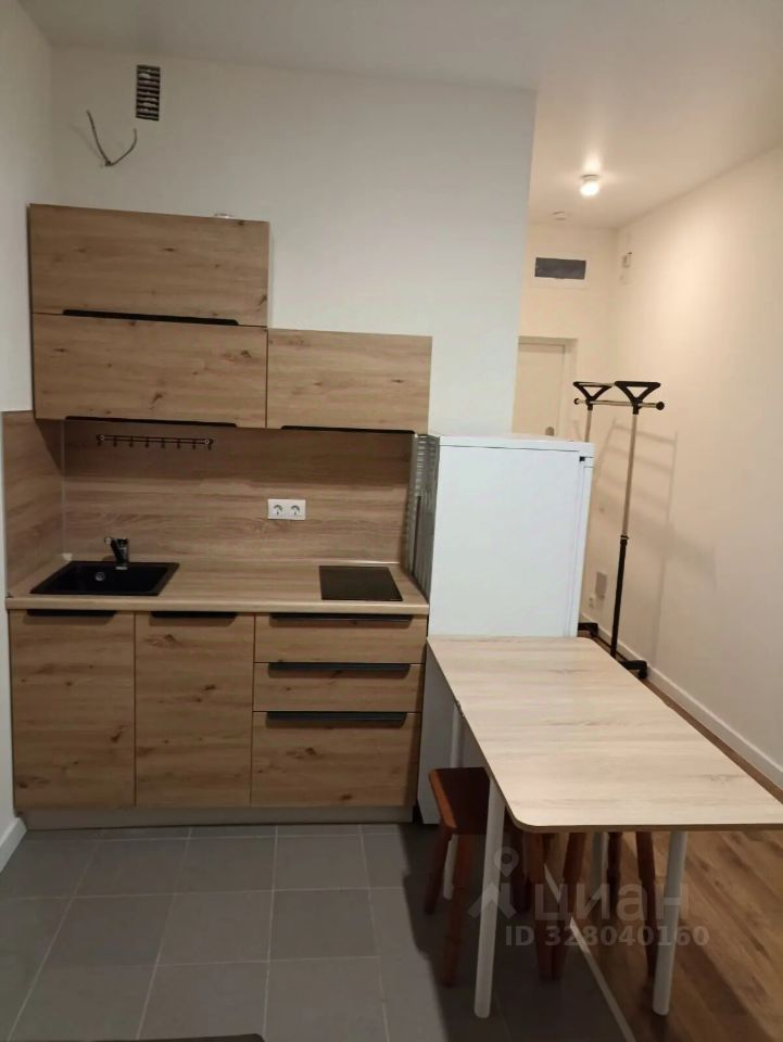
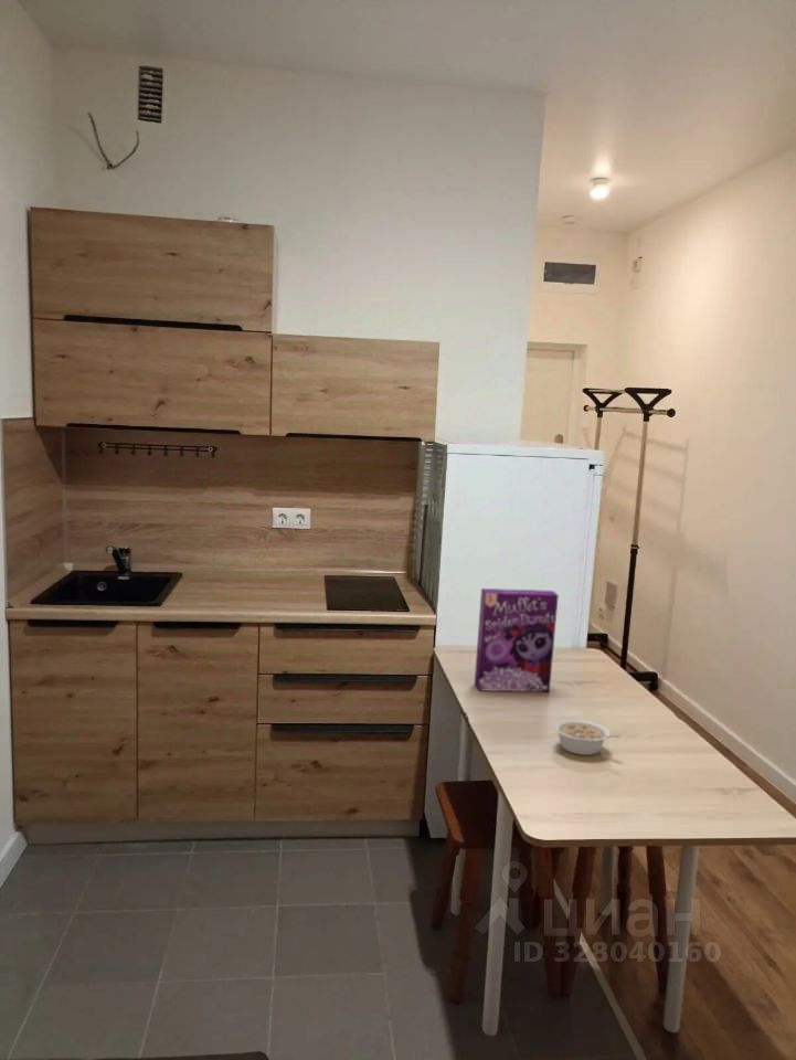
+ cereal box (516, 639)
+ legume (583, 736)
